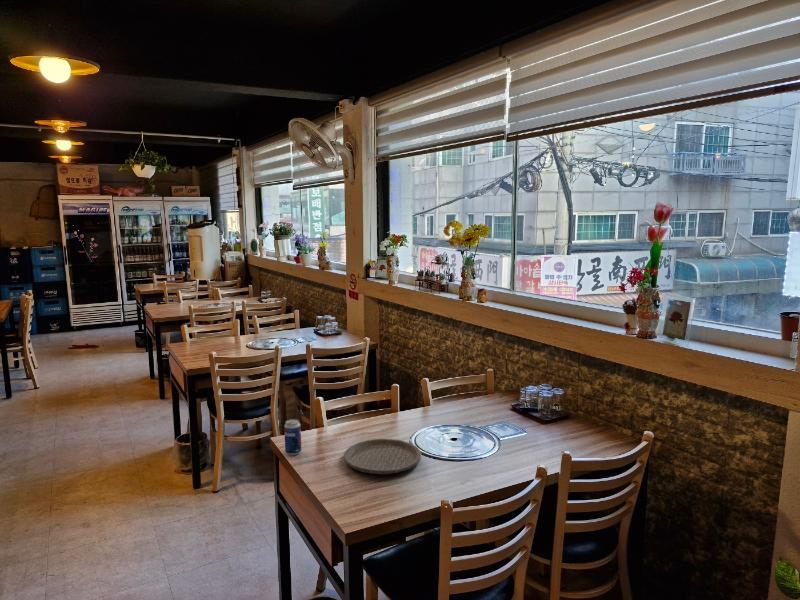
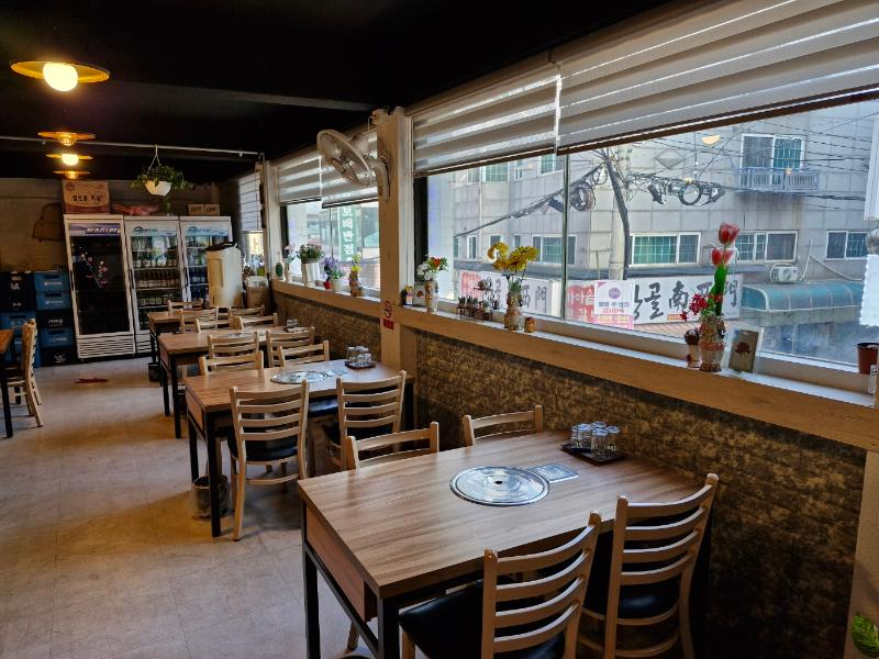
- plate (382, 456)
- beverage can (292, 437)
